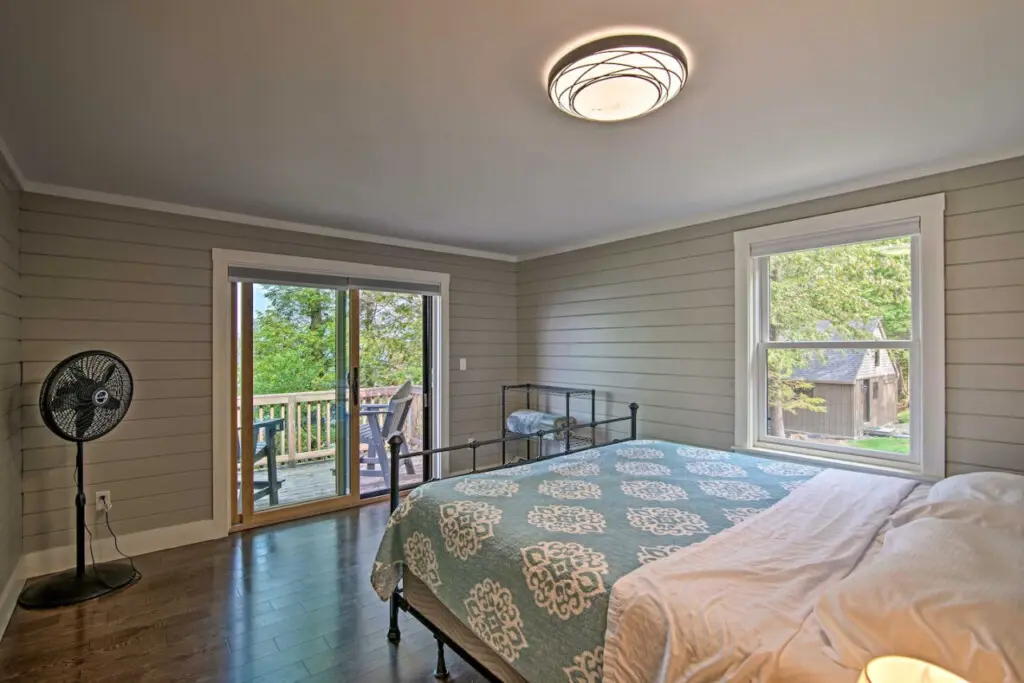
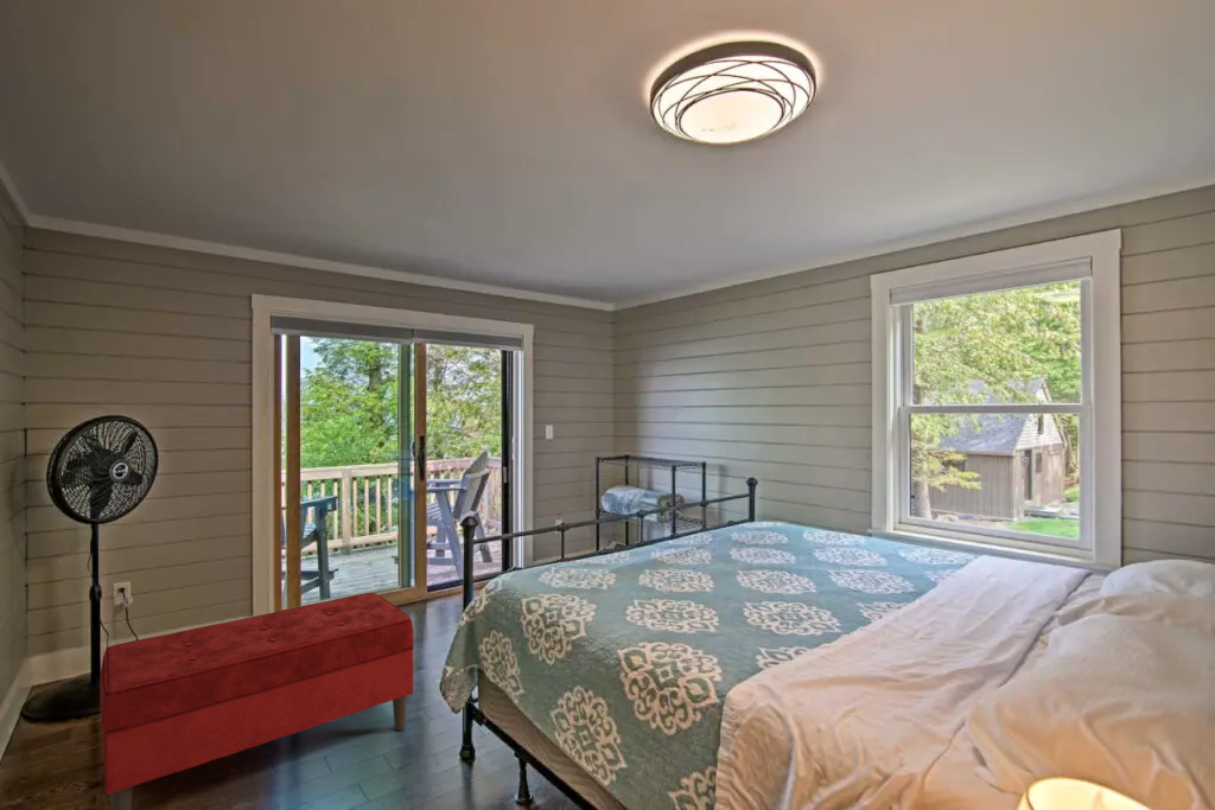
+ bench (268, 690)
